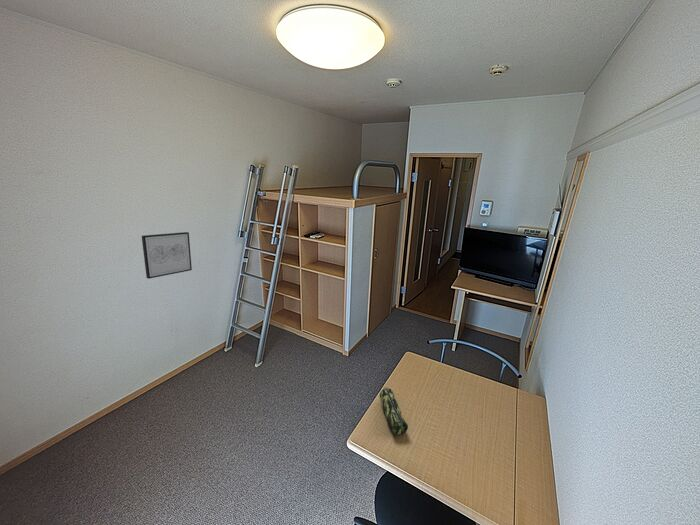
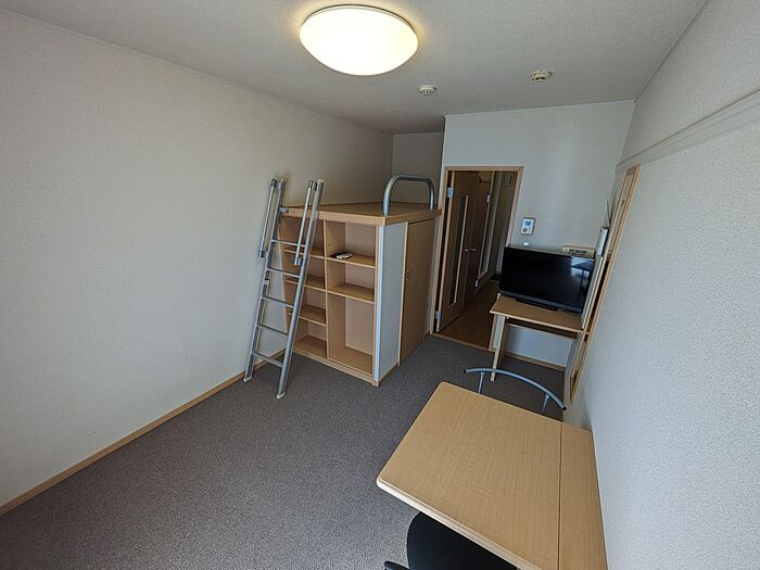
- pencil case (392, 409)
- wall art (168, 254)
